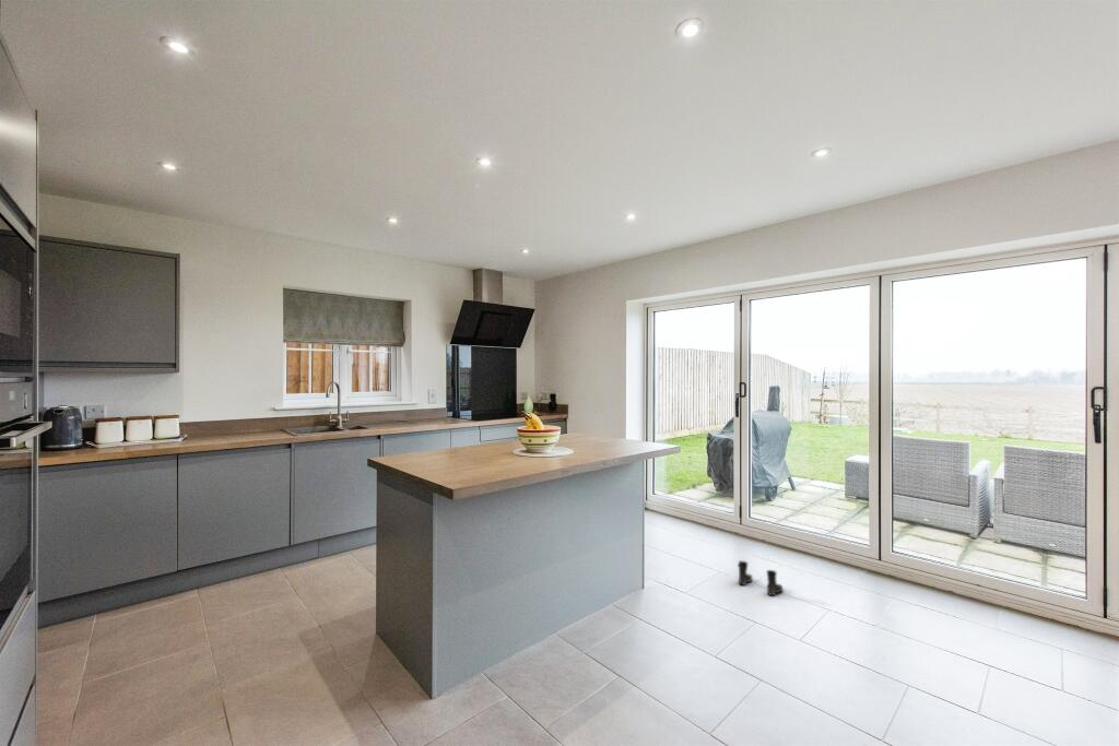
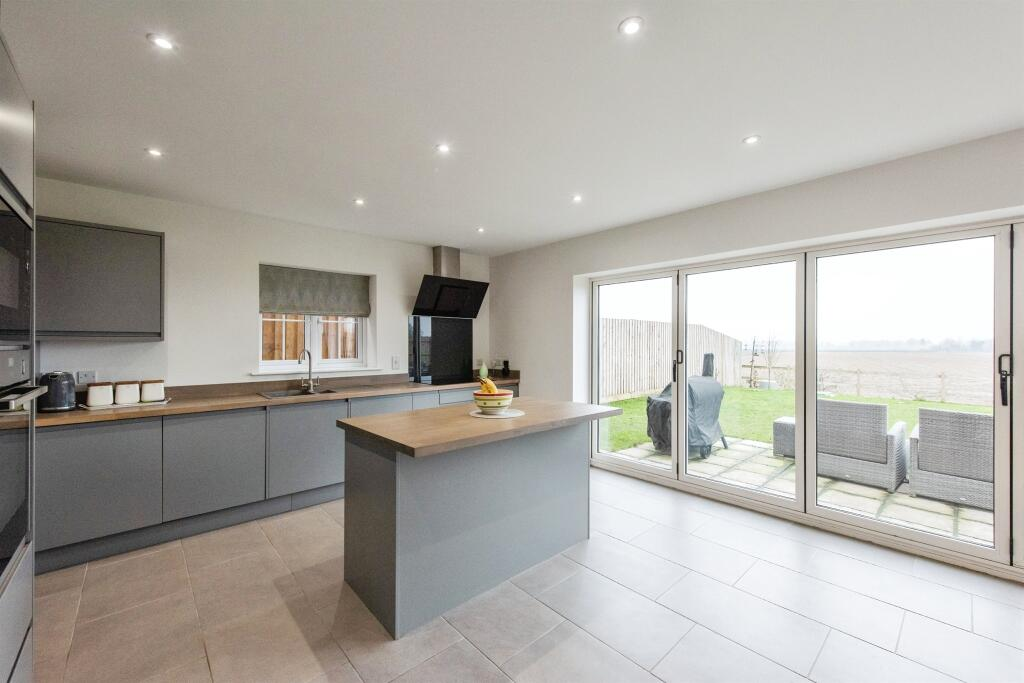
- boots (767, 576)
